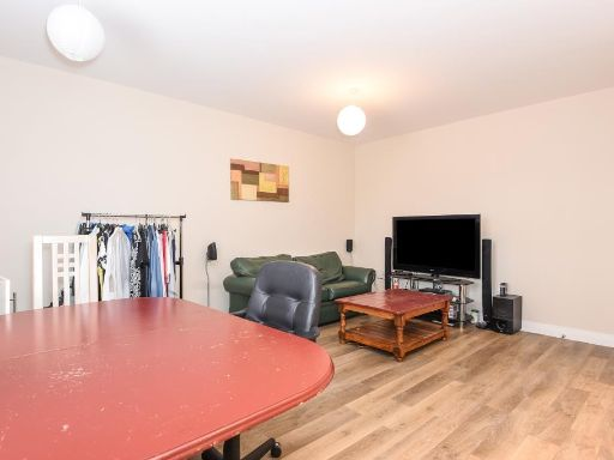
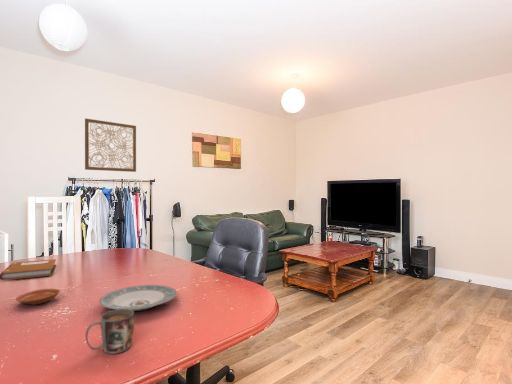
+ wall art (110, 147)
+ mug (110, 332)
+ plate (38, 297)
+ plate (139, 300)
+ notebook (30, 268)
